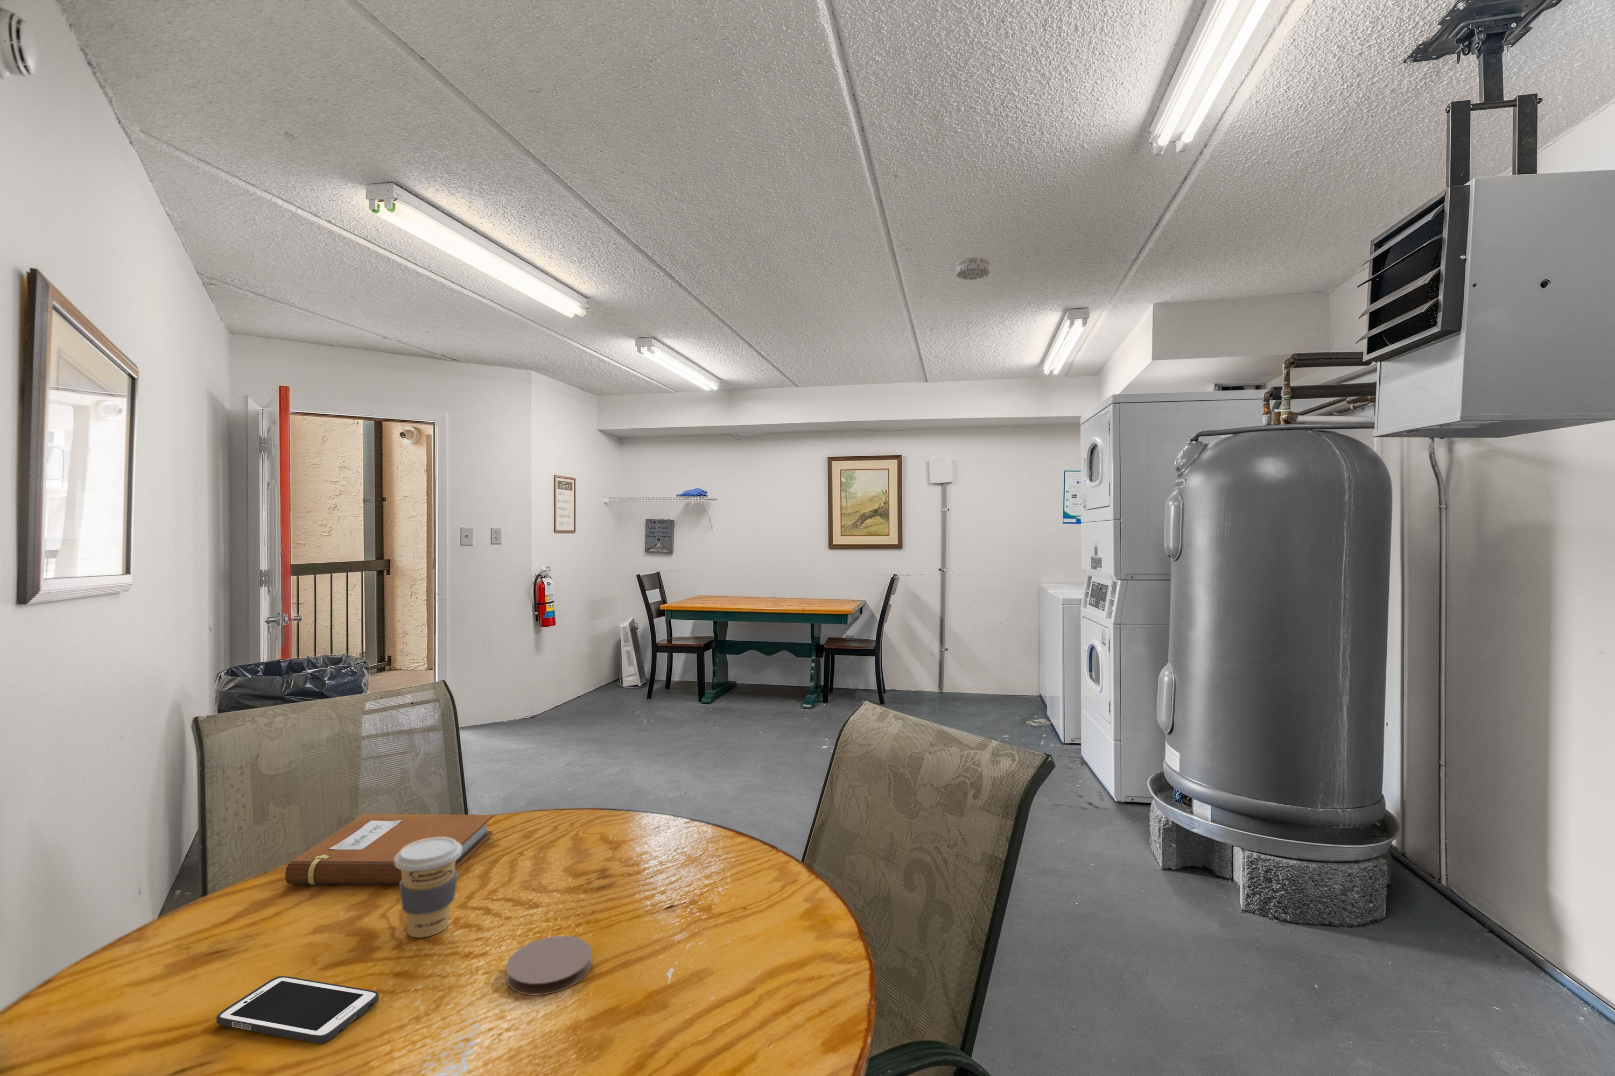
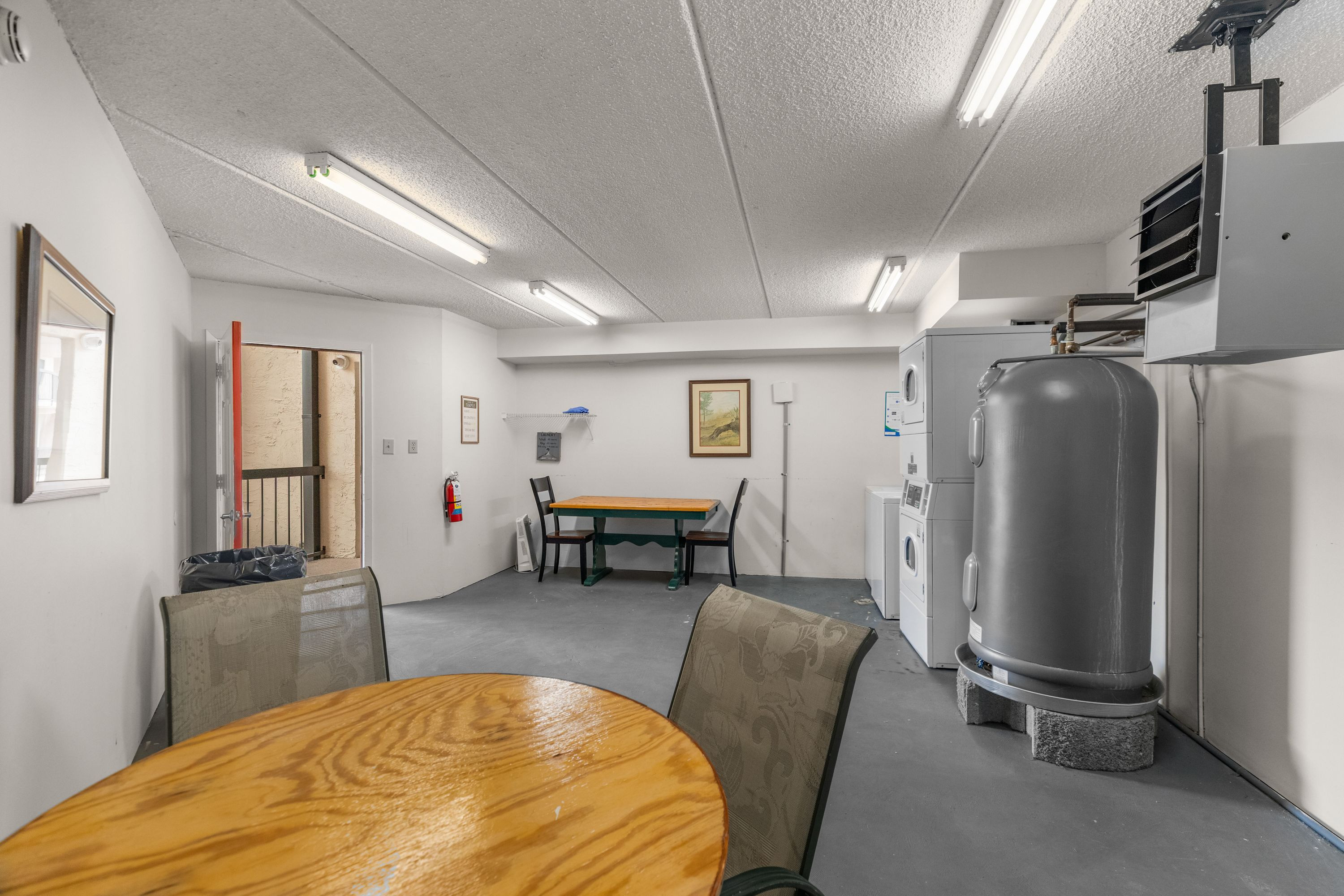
- cell phone (299, 1009)
- coaster (549, 963)
- smoke detector (973, 268)
- notebook (393, 848)
- coffee cup (429, 887)
